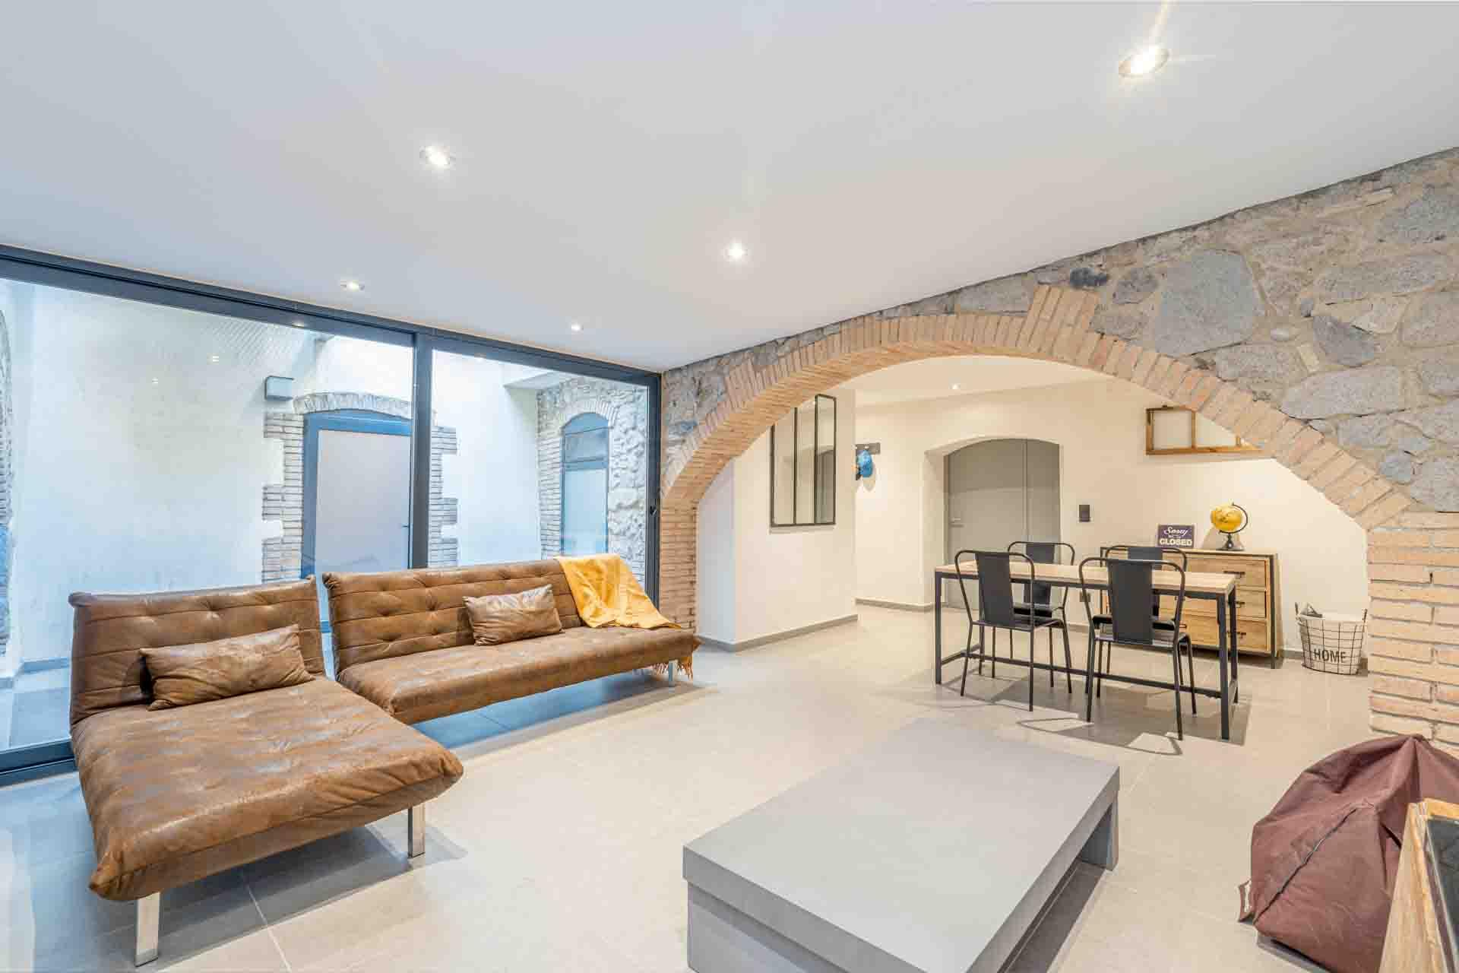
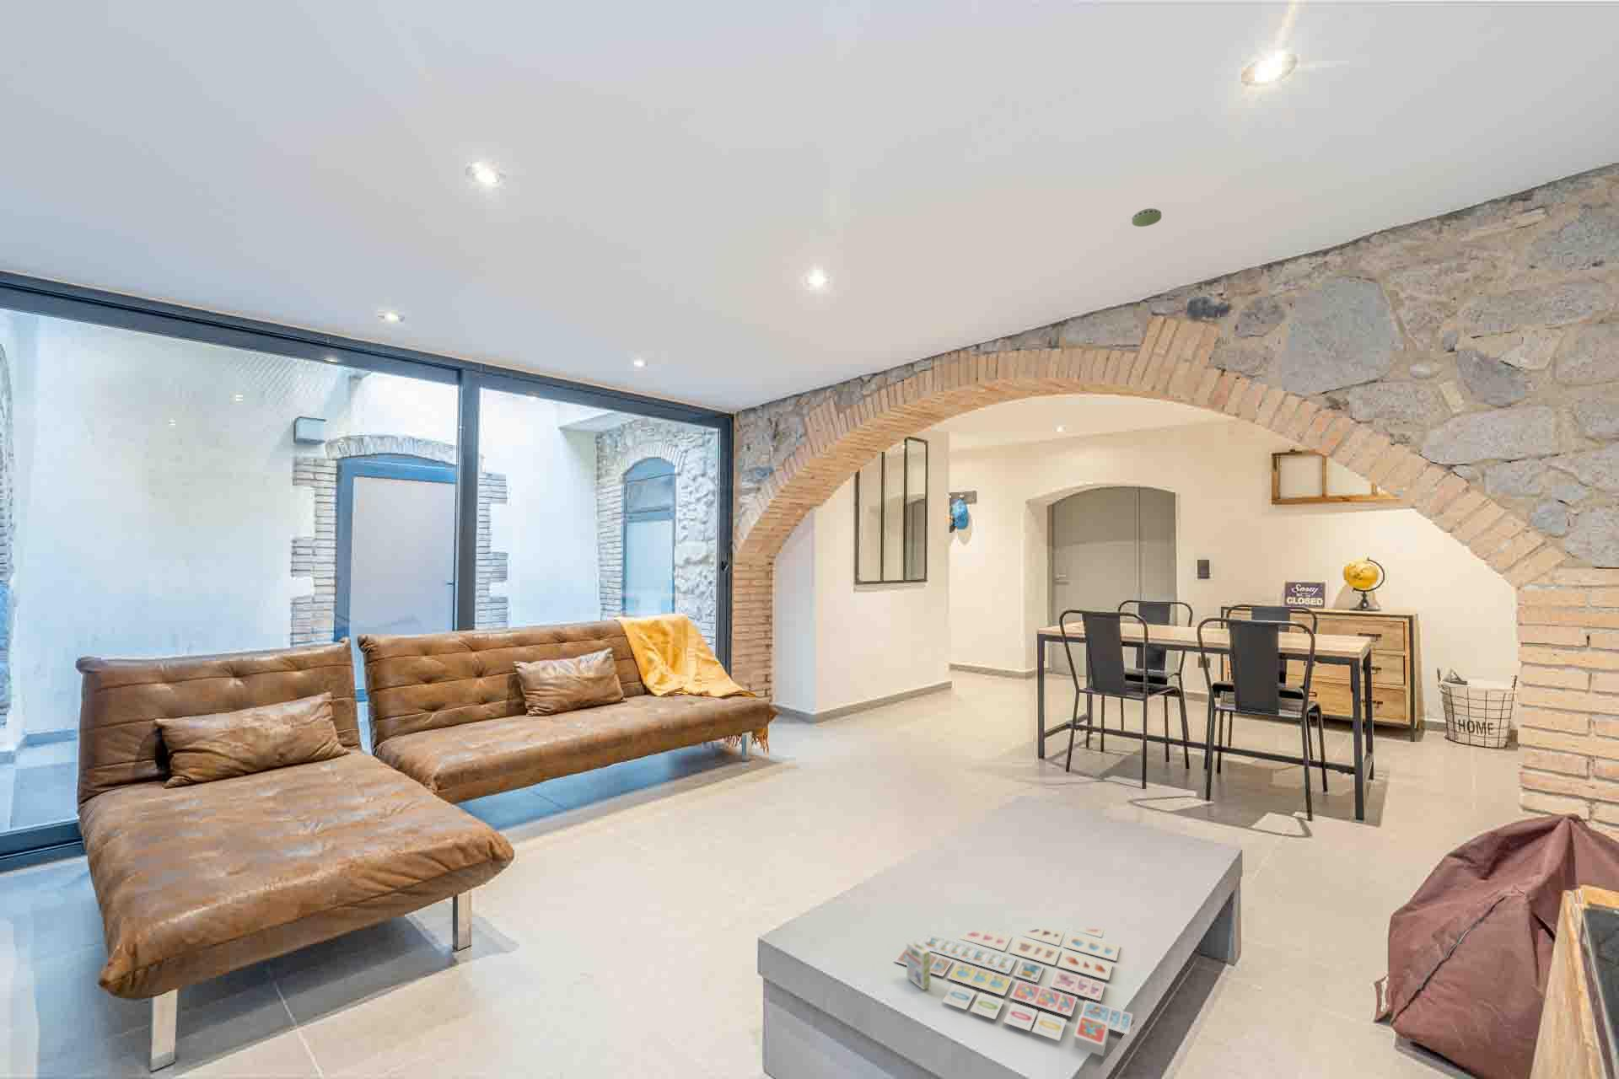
+ board game (1020, 939)
+ smoke detector (1146, 217)
